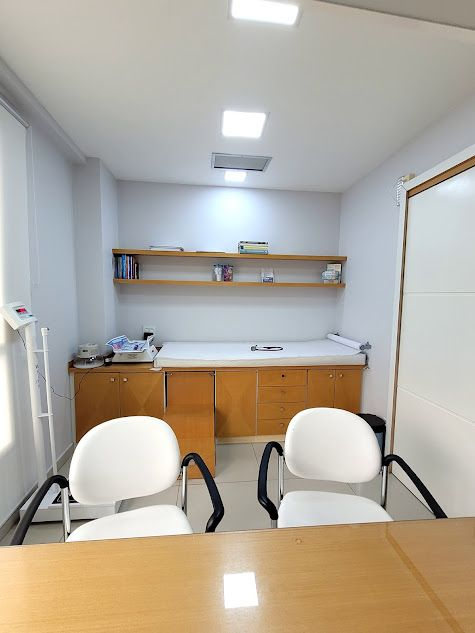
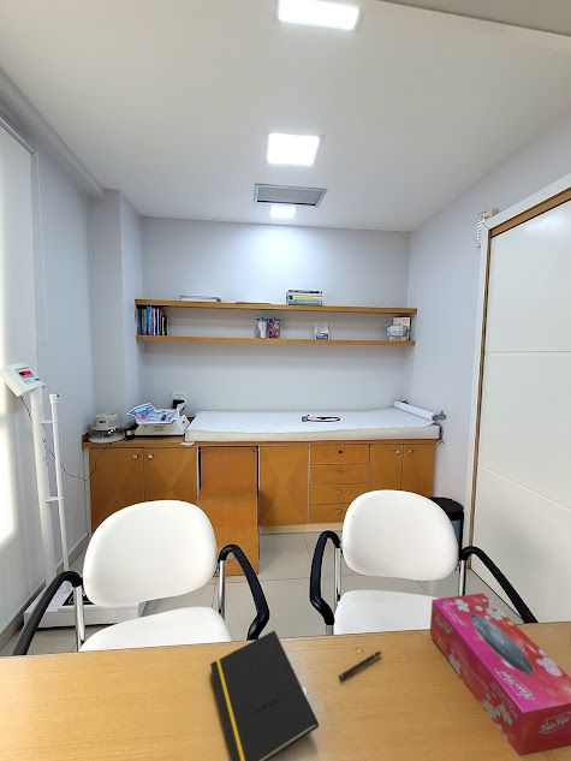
+ tissue box (496, 660)
+ notepad (258, 691)
+ pen (361, 664)
